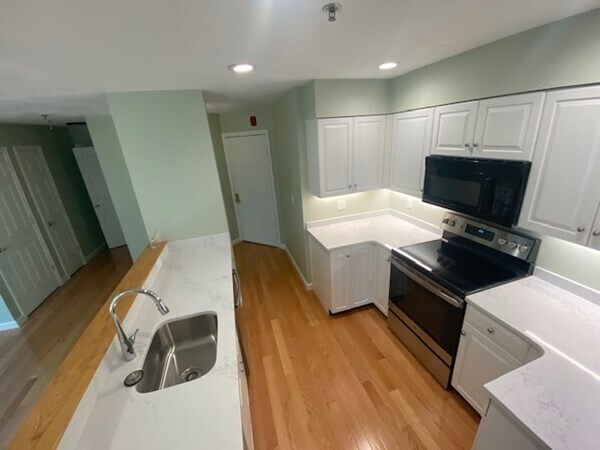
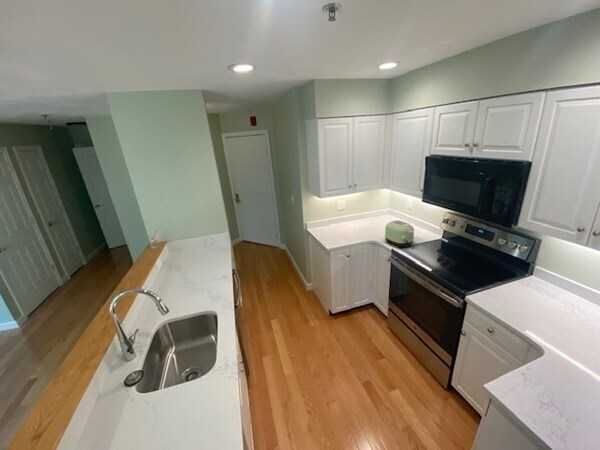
+ toaster (400, 233)
